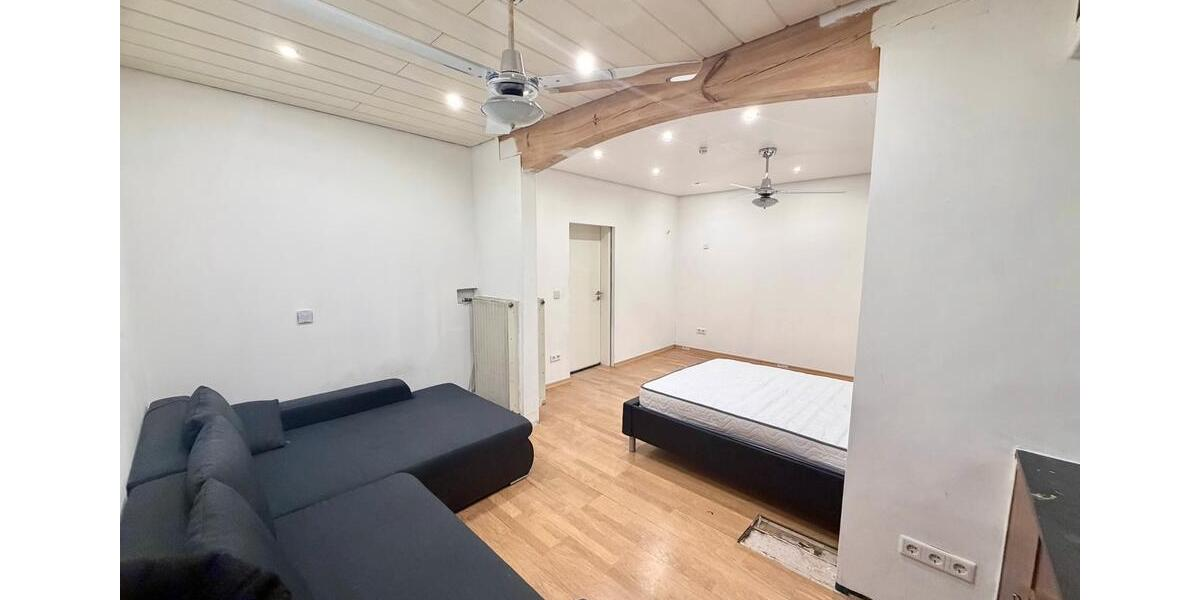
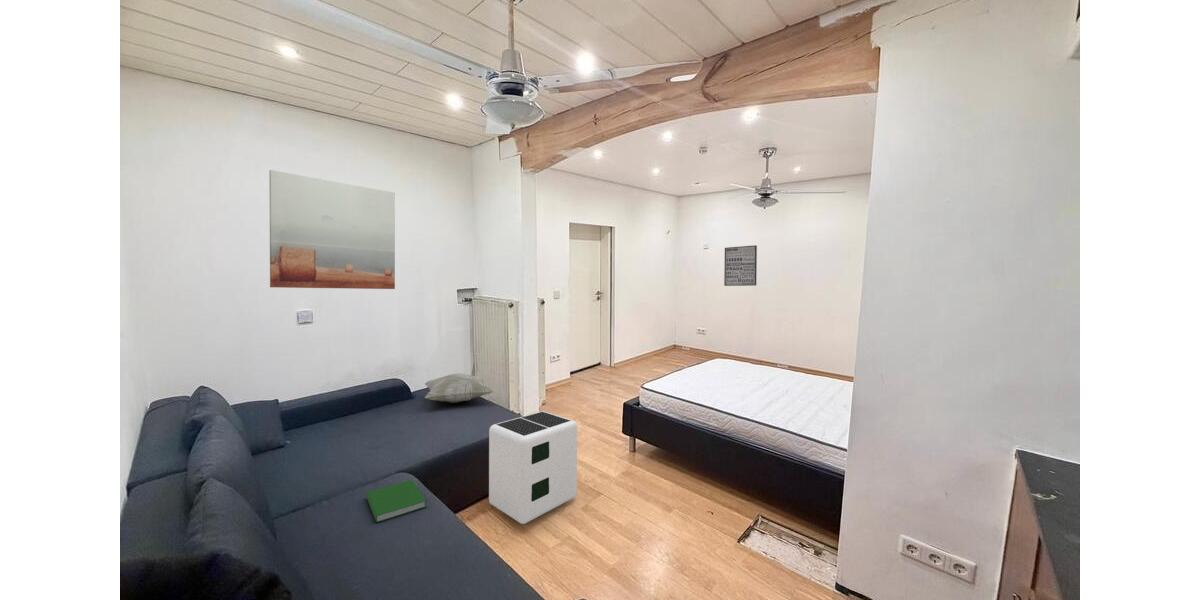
+ wall art (338, 235)
+ hardcover book (395, 499)
+ decorative pillow (457, 387)
+ air purifier (533, 463)
+ wall art (740, 266)
